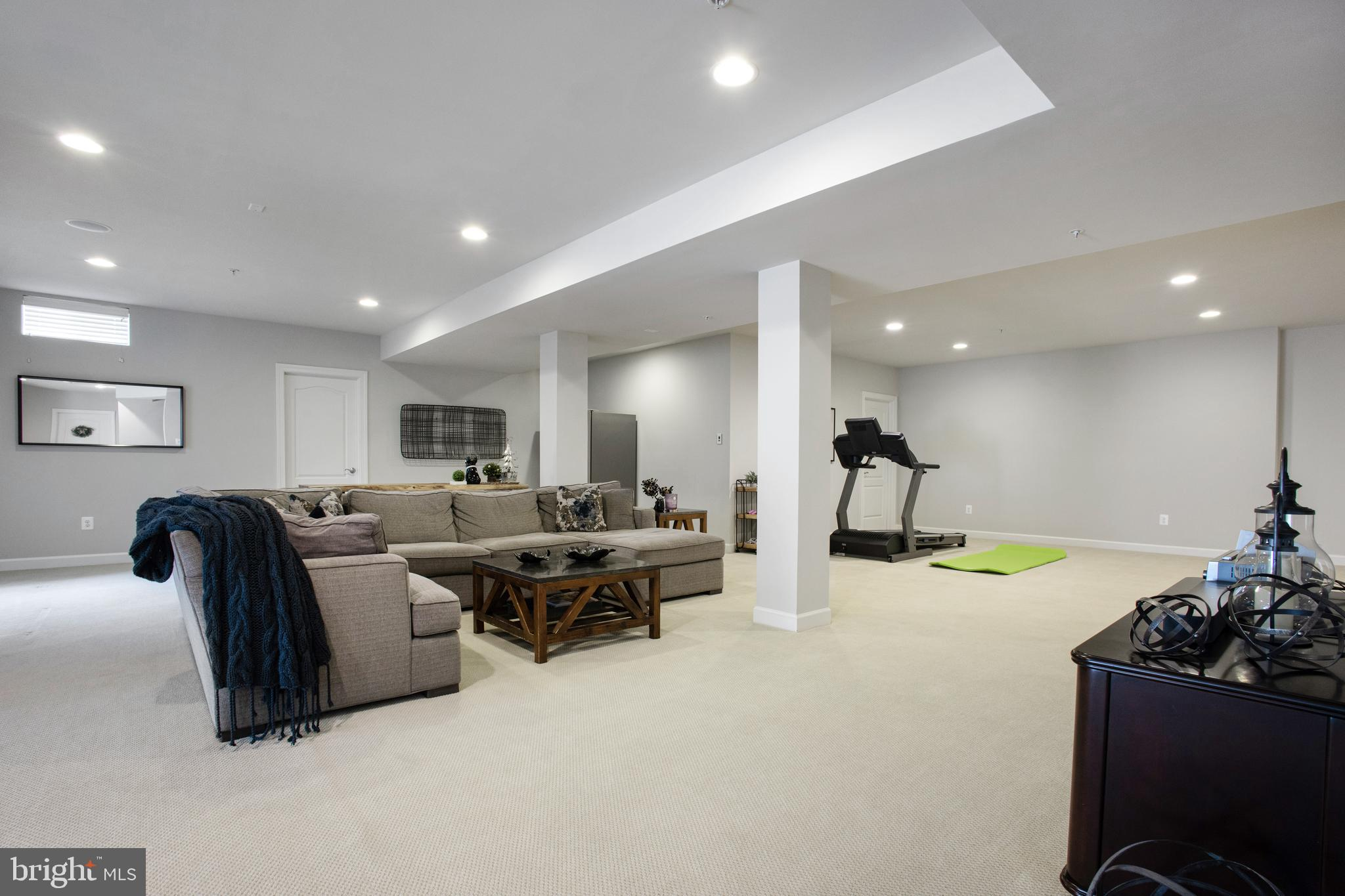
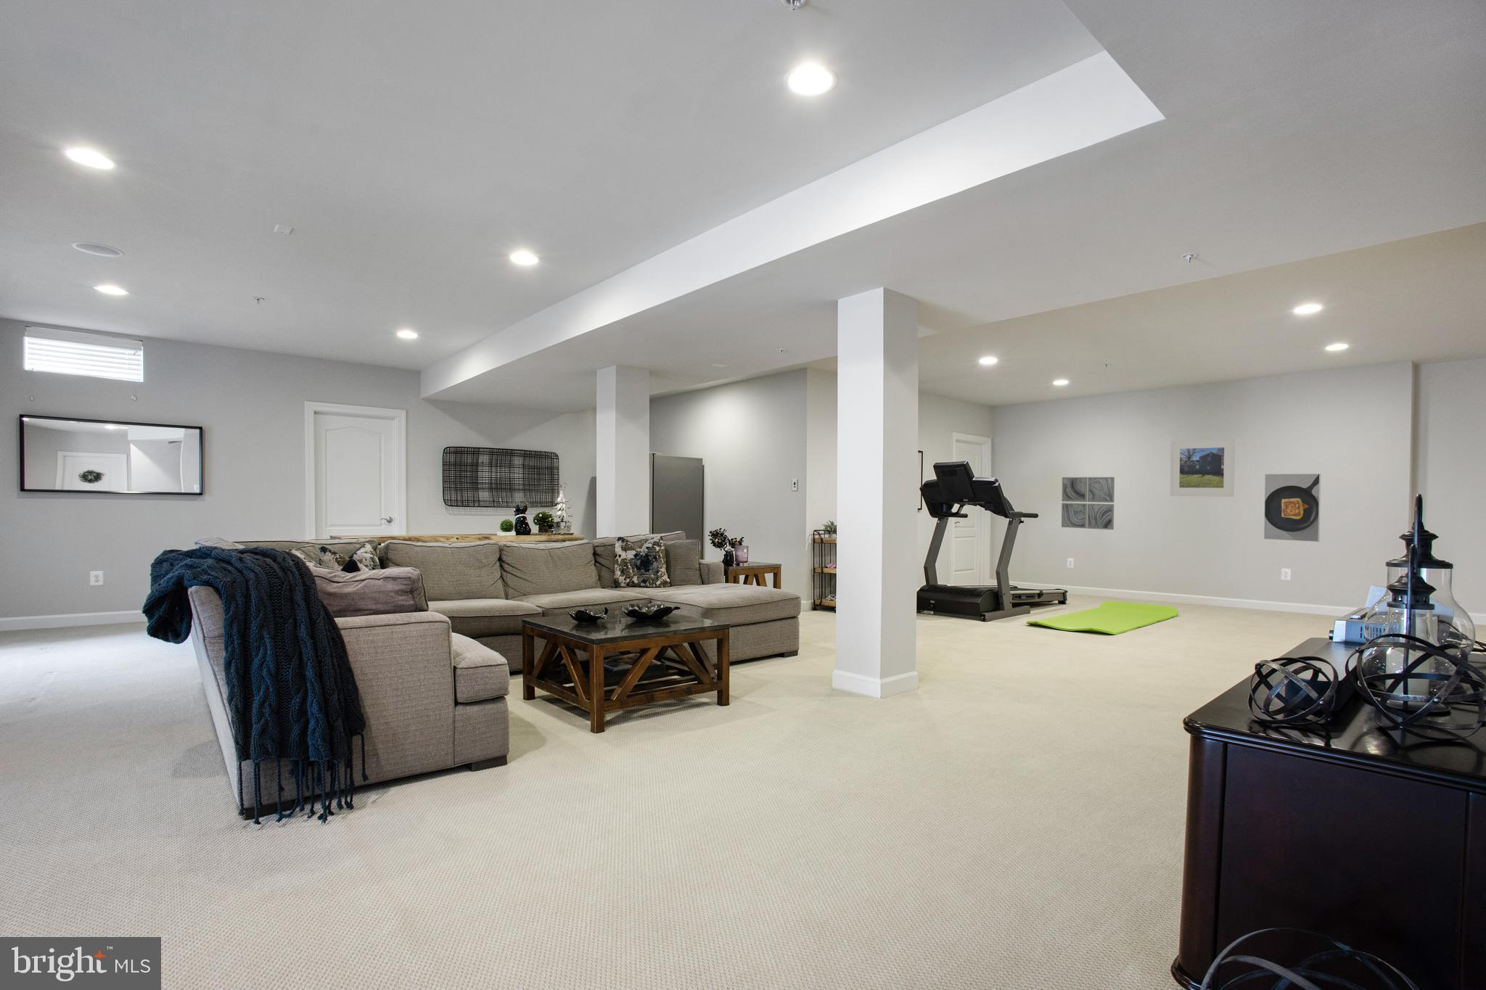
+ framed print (1292, 507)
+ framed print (1201, 467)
+ wall art (1086, 504)
